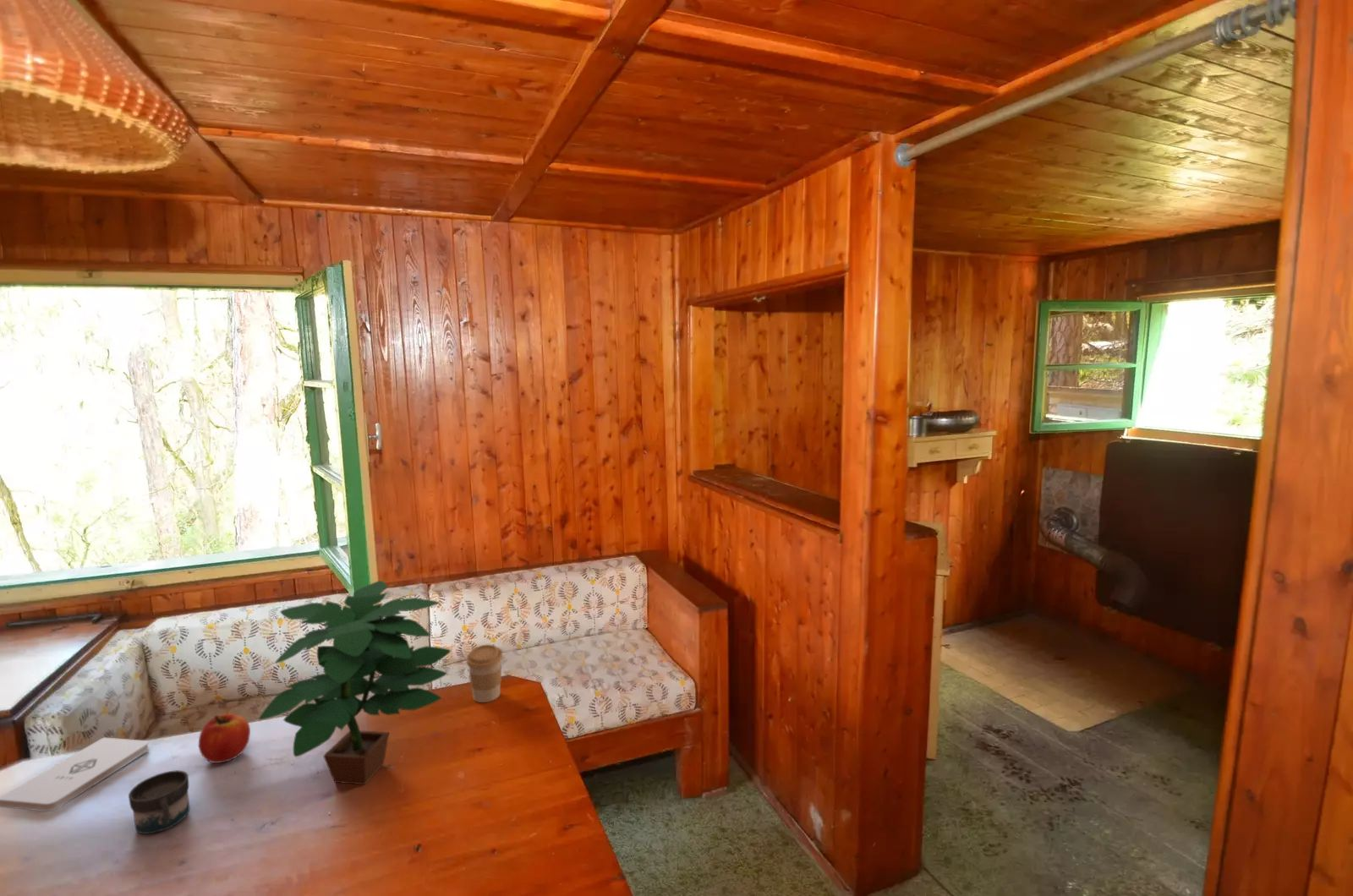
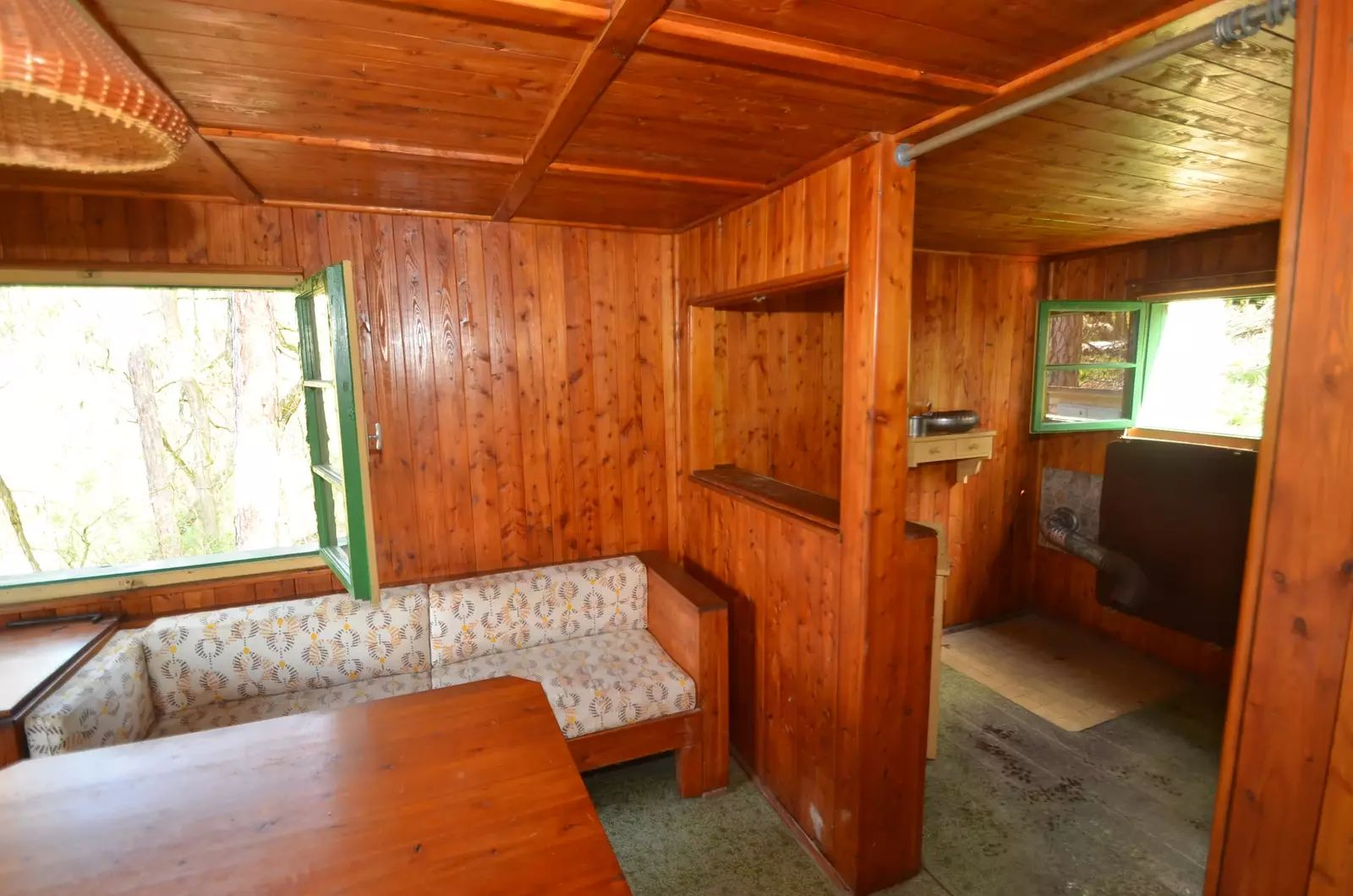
- potted plant (363, 686)
- mug (165, 803)
- notepad (79, 771)
- apple (224, 735)
- coffee cup (485, 673)
